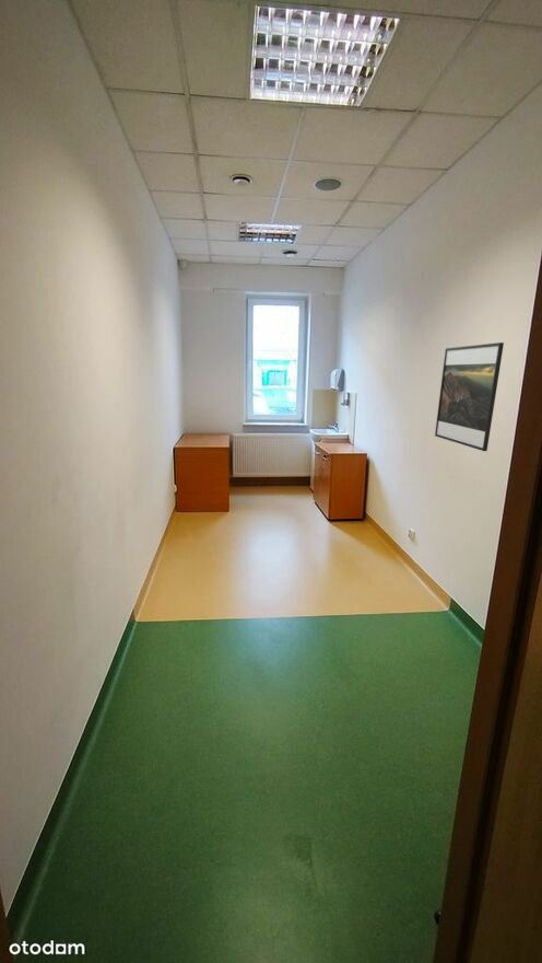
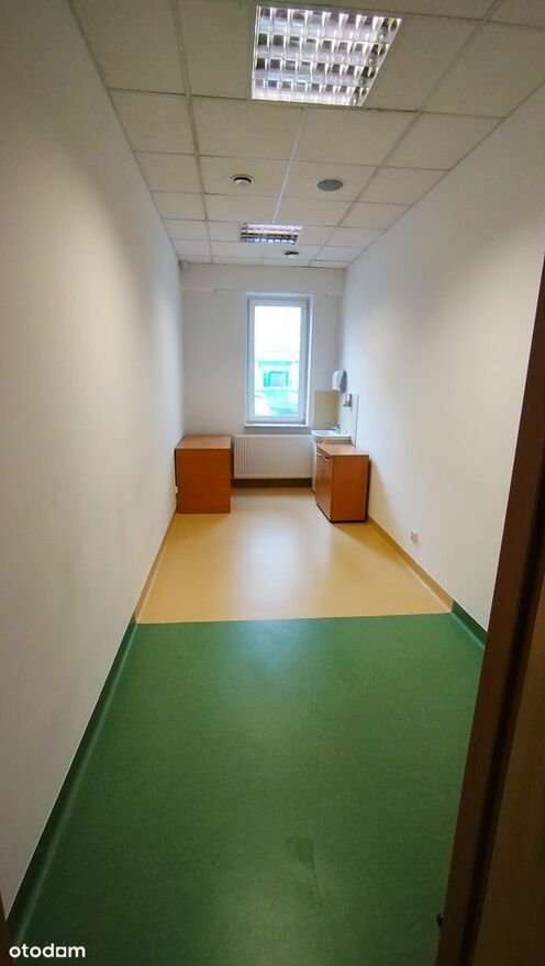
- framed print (464, 395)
